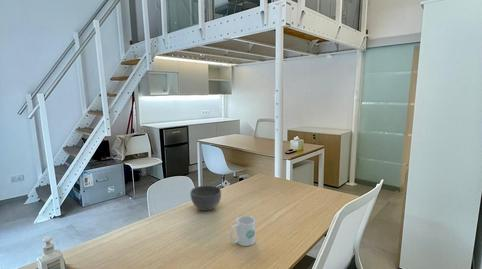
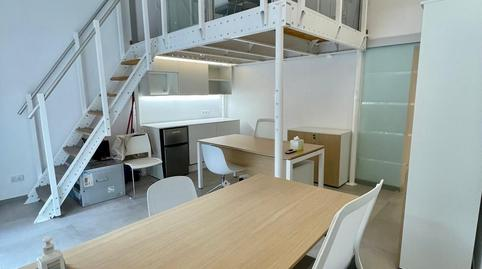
- mug (242, 231)
- bowl (206, 199)
